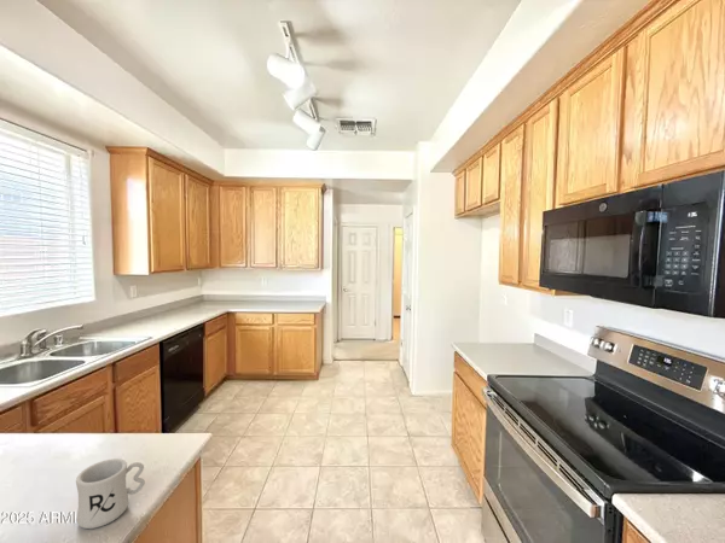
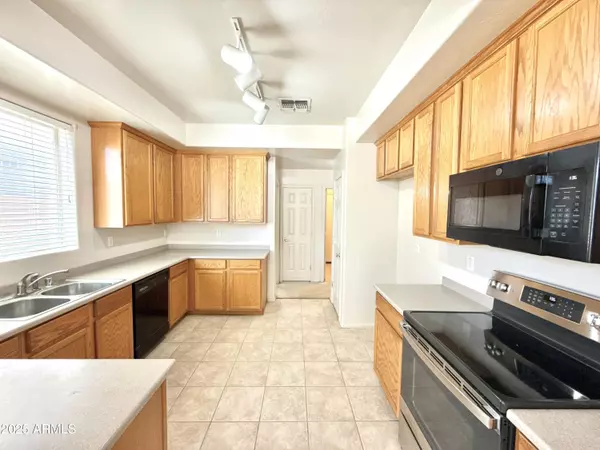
- mug (111, 489)
